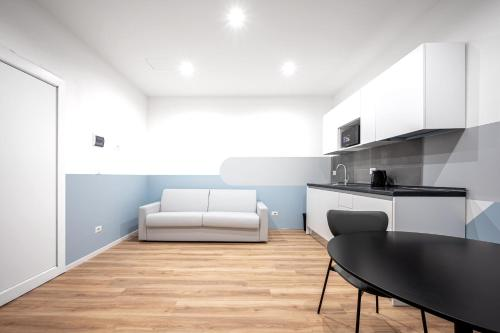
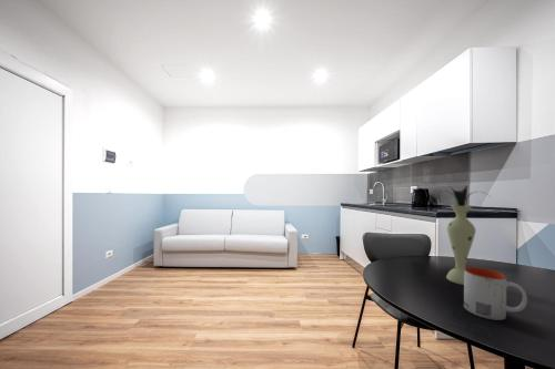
+ mug (493, 294)
+ vase (462, 233)
